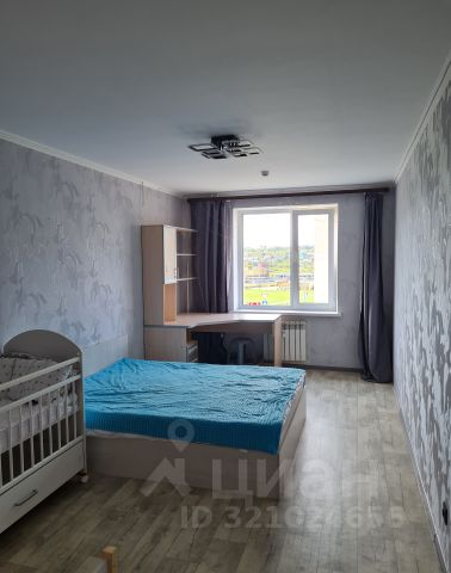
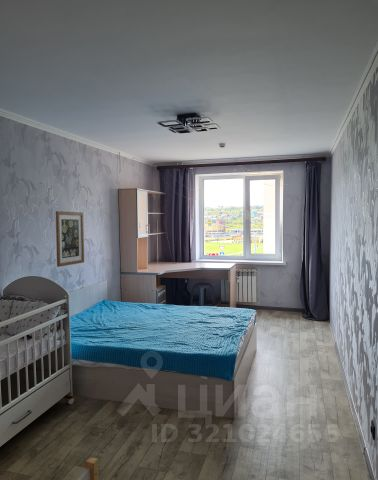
+ wall art (70, 238)
